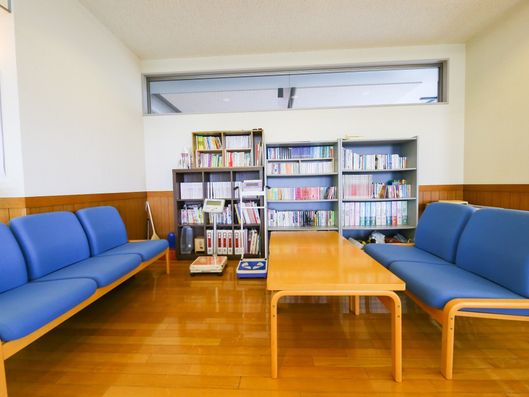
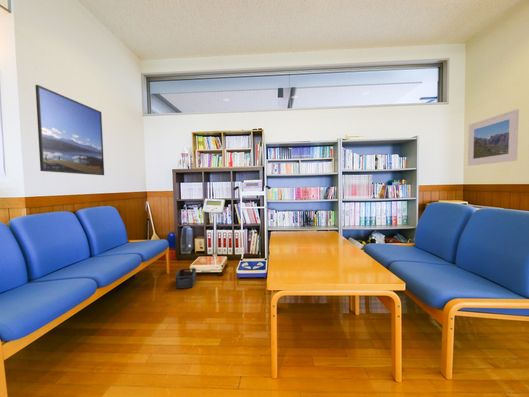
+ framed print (490, 140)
+ storage bin (186, 277)
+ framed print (75, 137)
